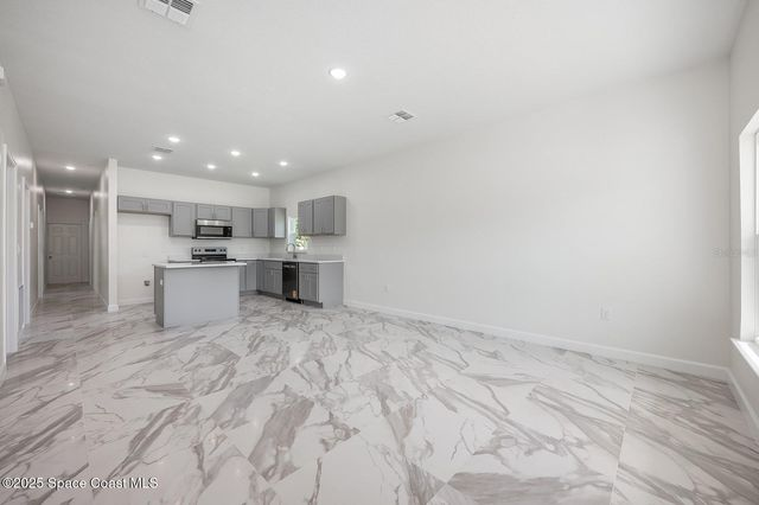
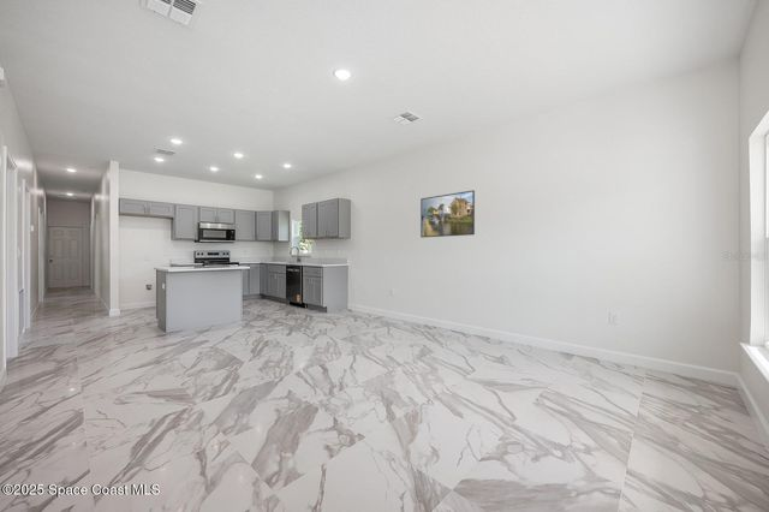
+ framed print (446, 215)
